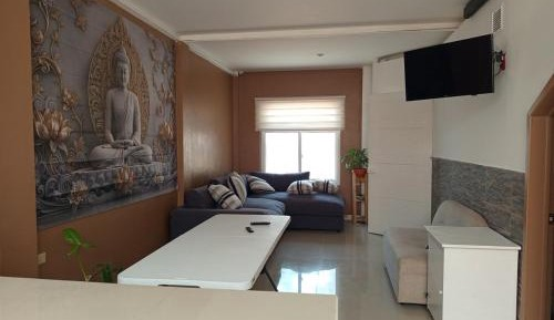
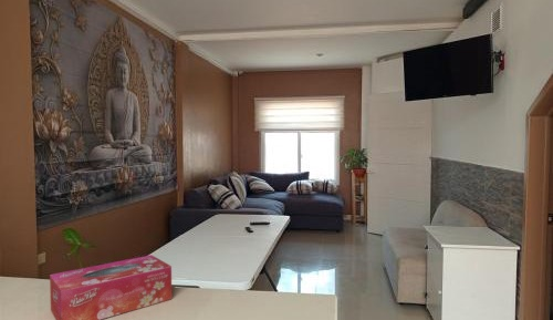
+ tissue box (113, 287)
